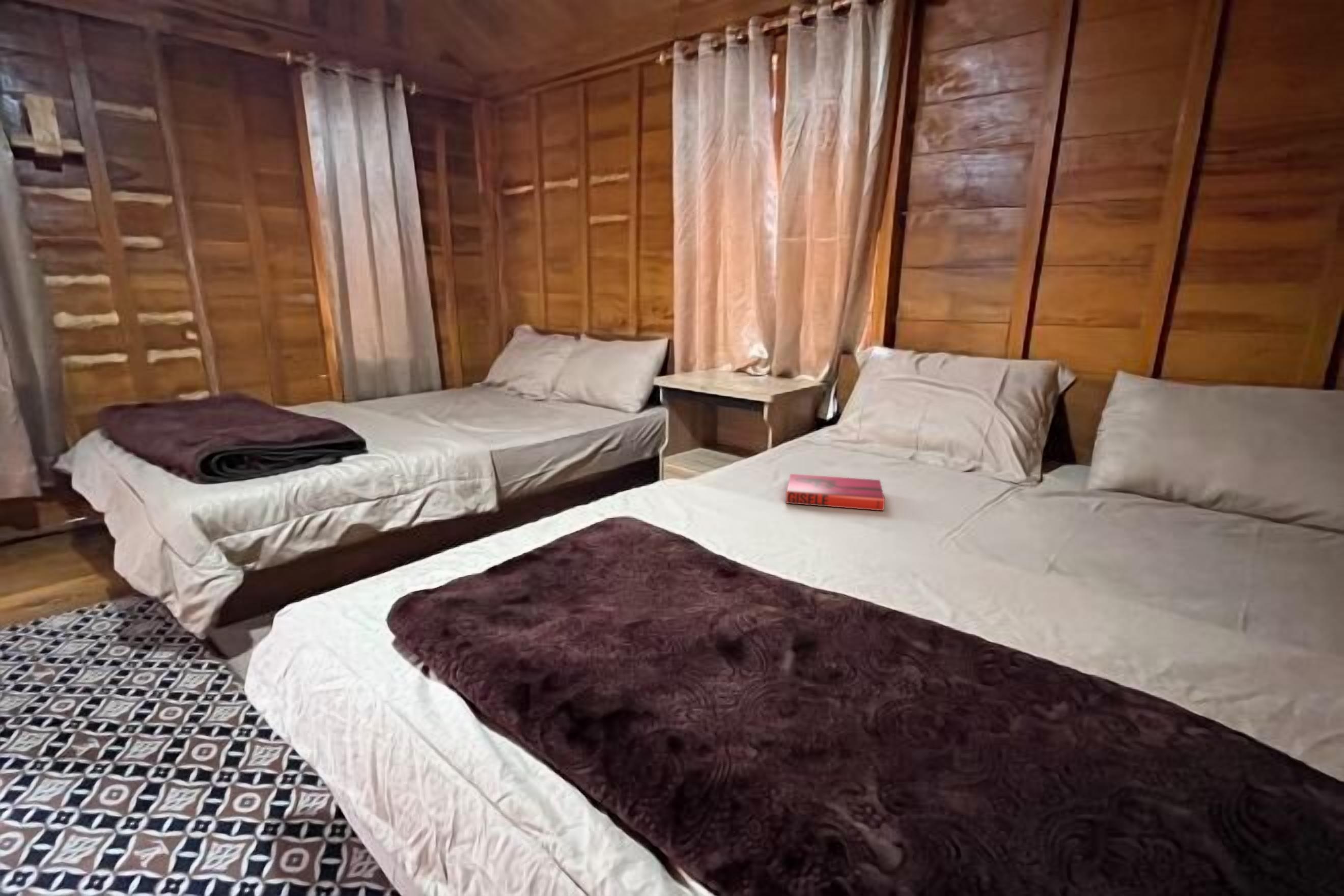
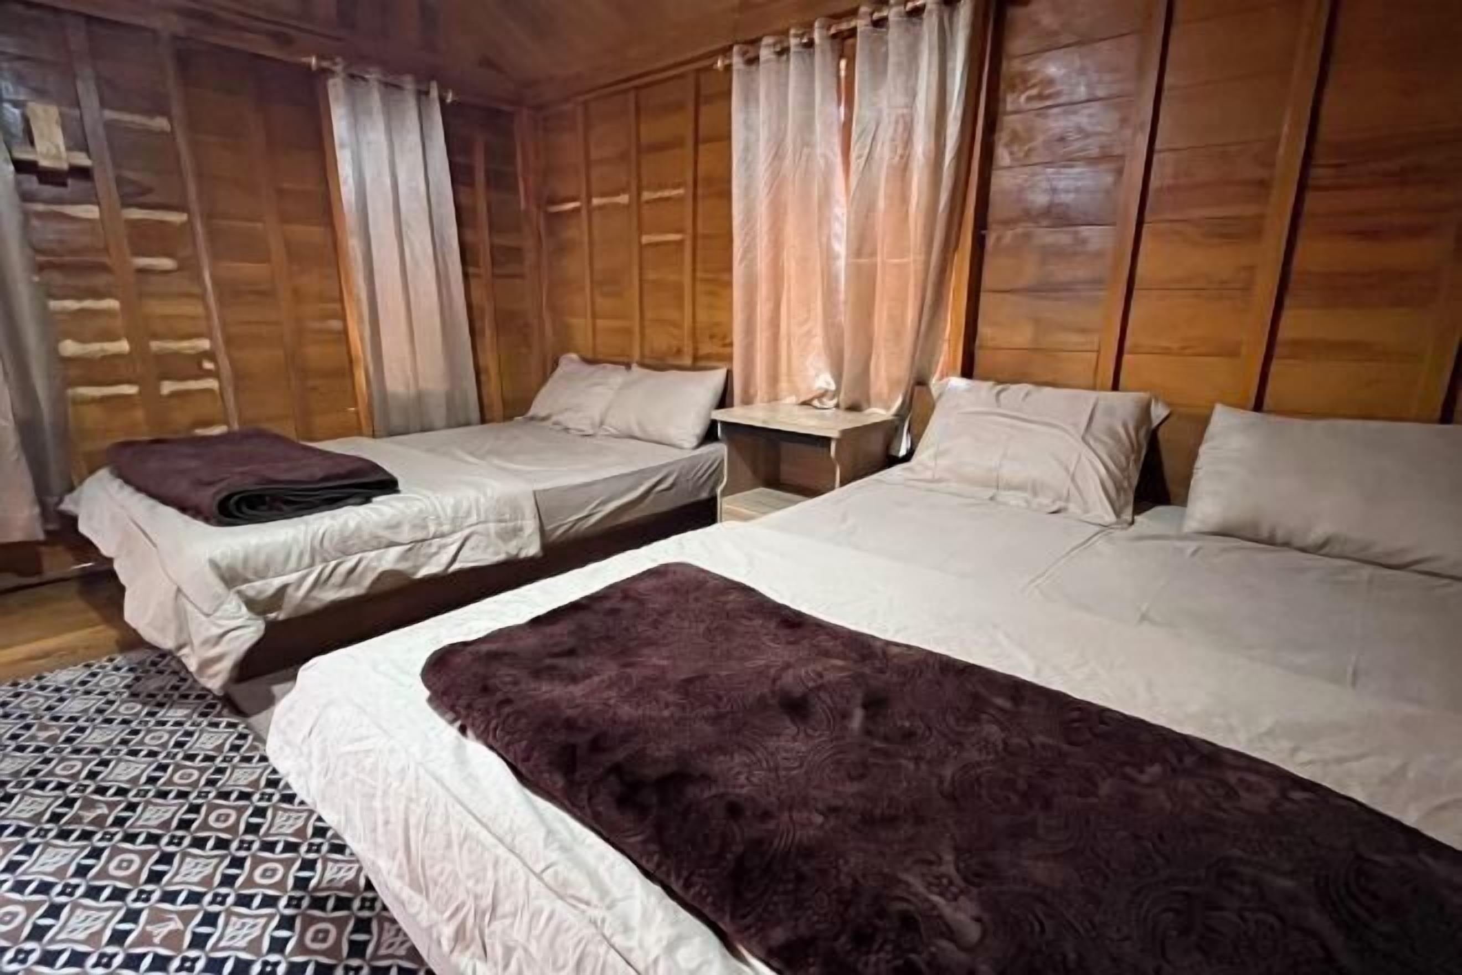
- hardback book (834, 491)
